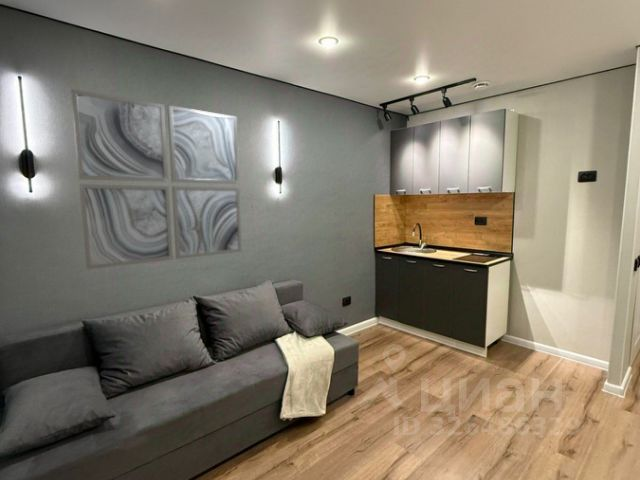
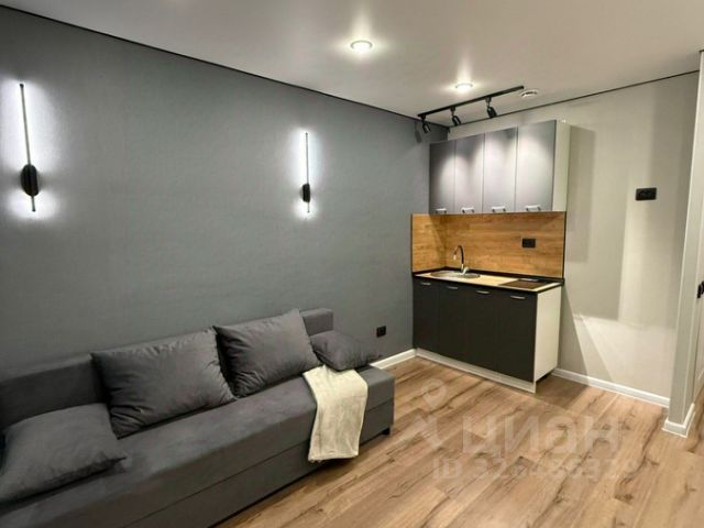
- wall art (168, 186)
